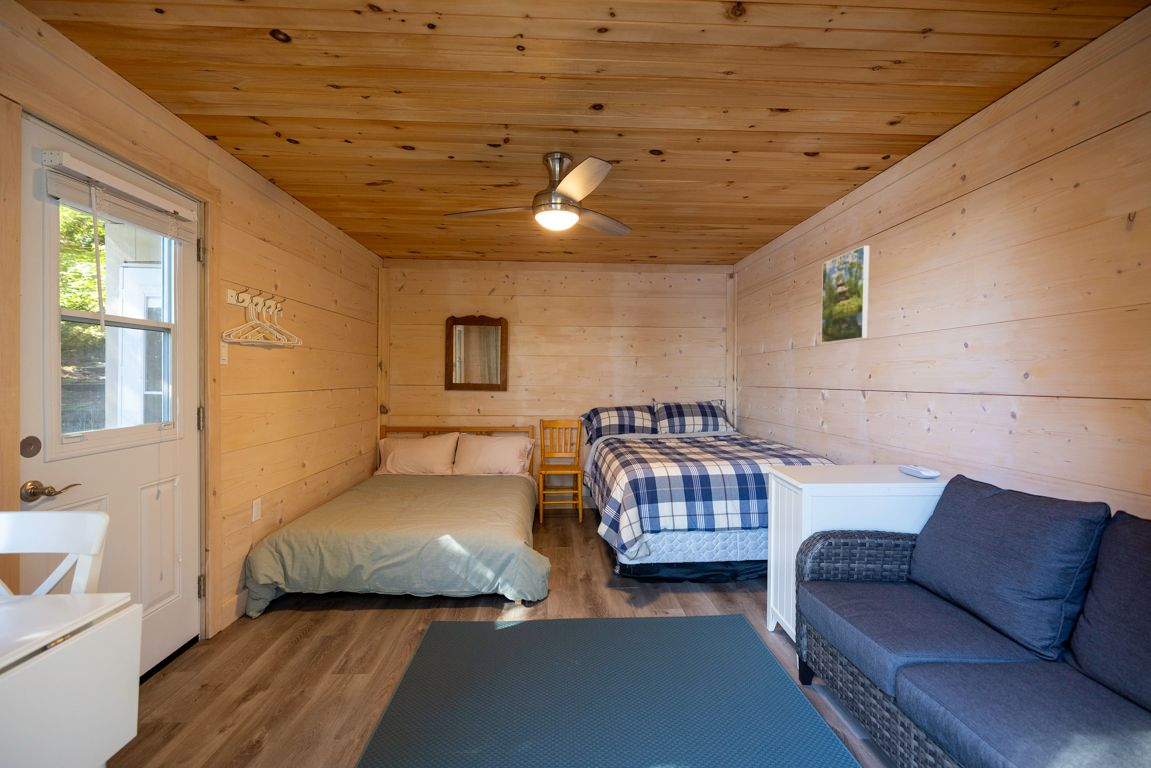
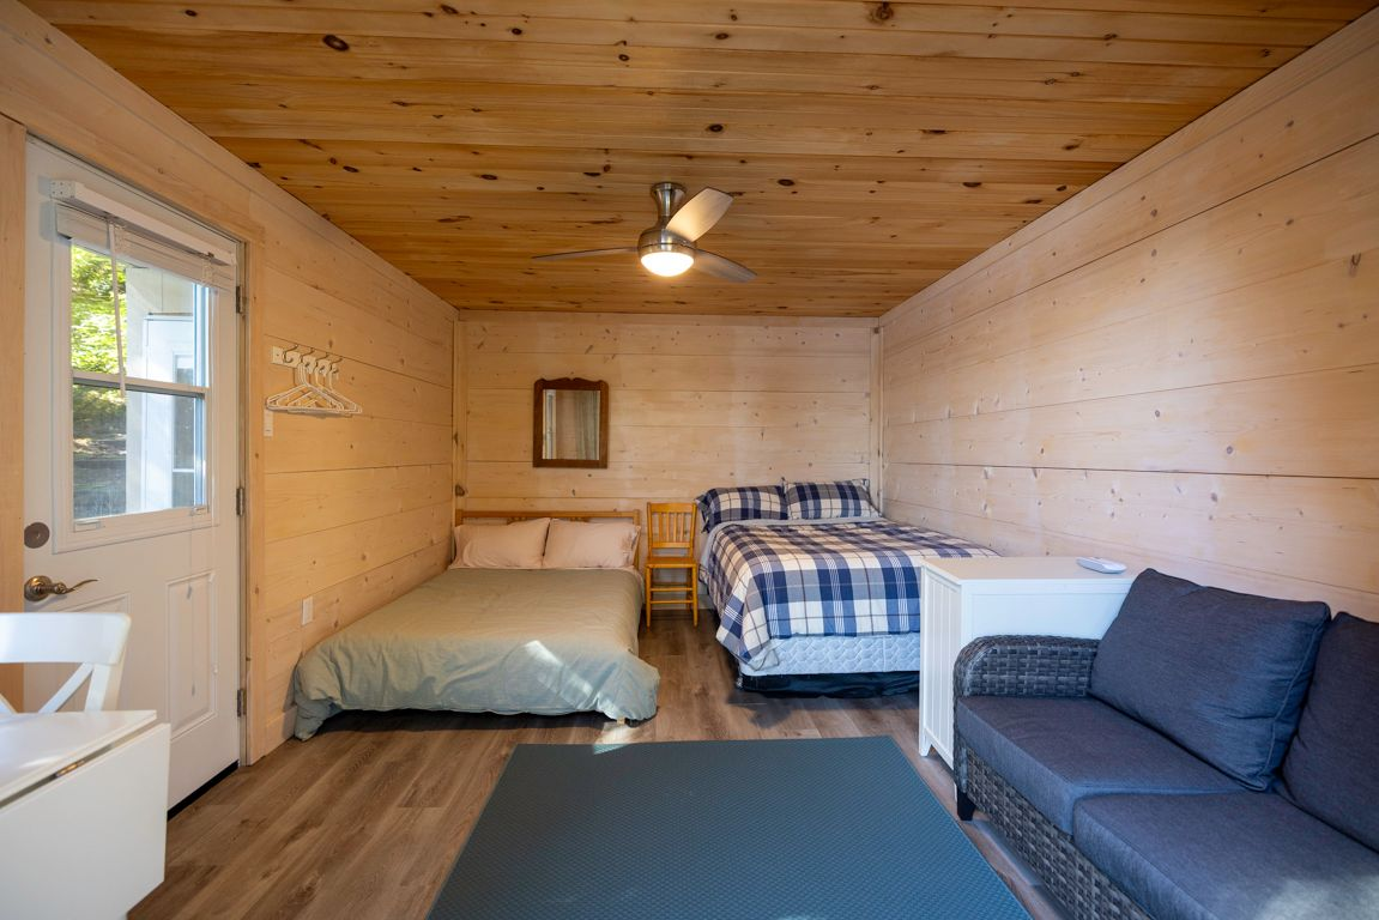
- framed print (843, 298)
